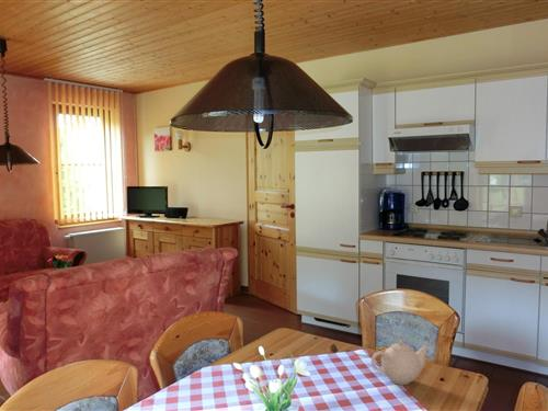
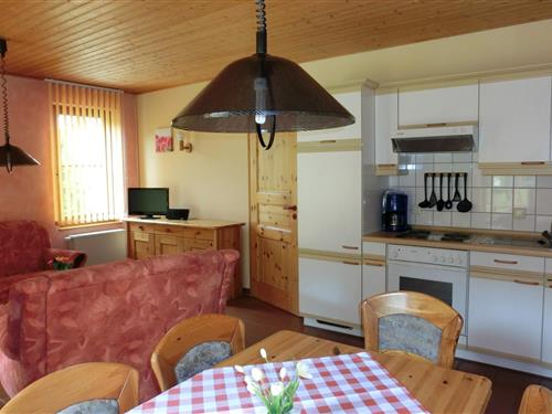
- teapot (400, 359)
